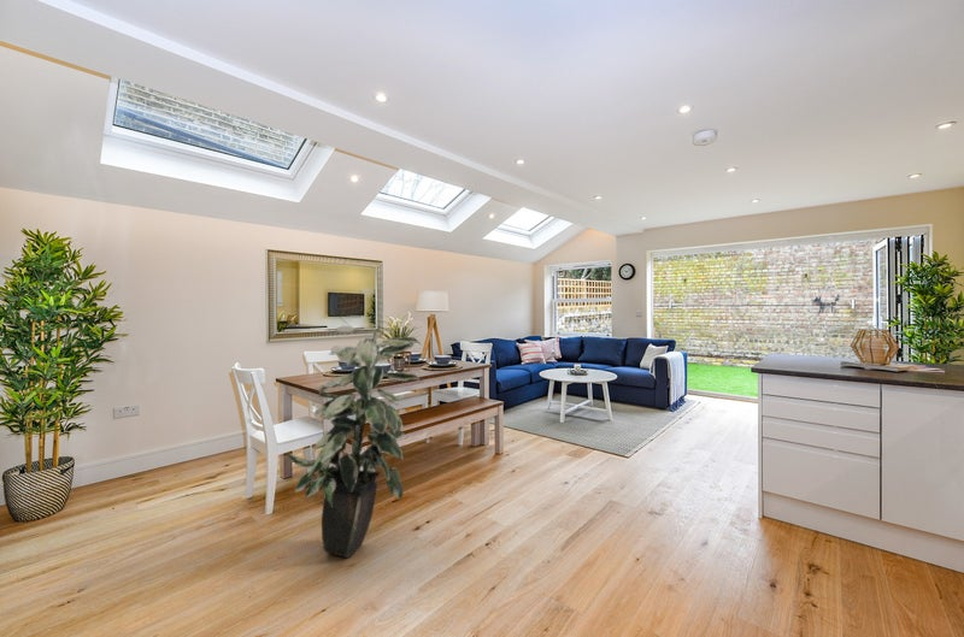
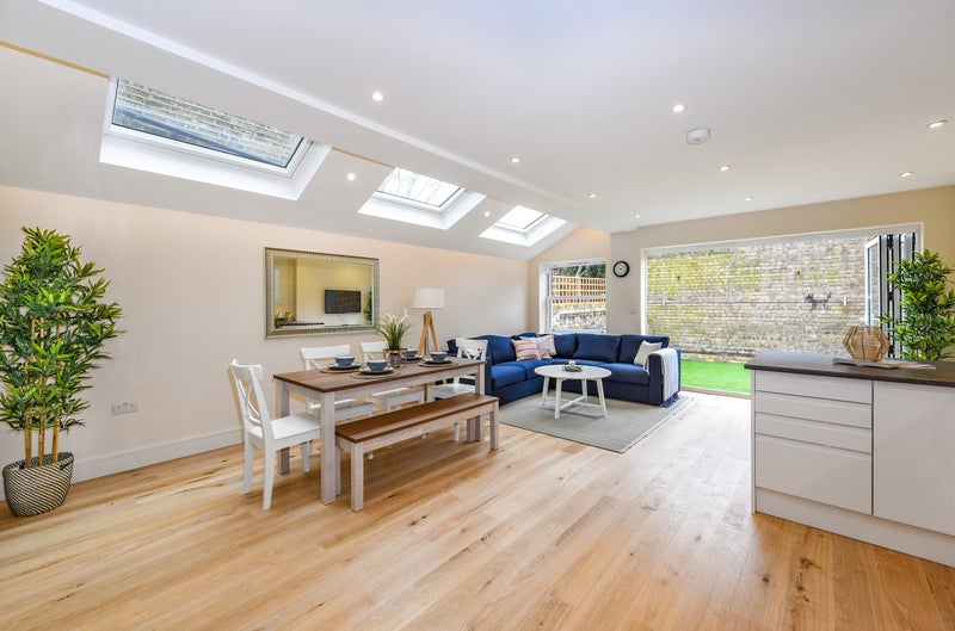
- indoor plant (358, 436)
